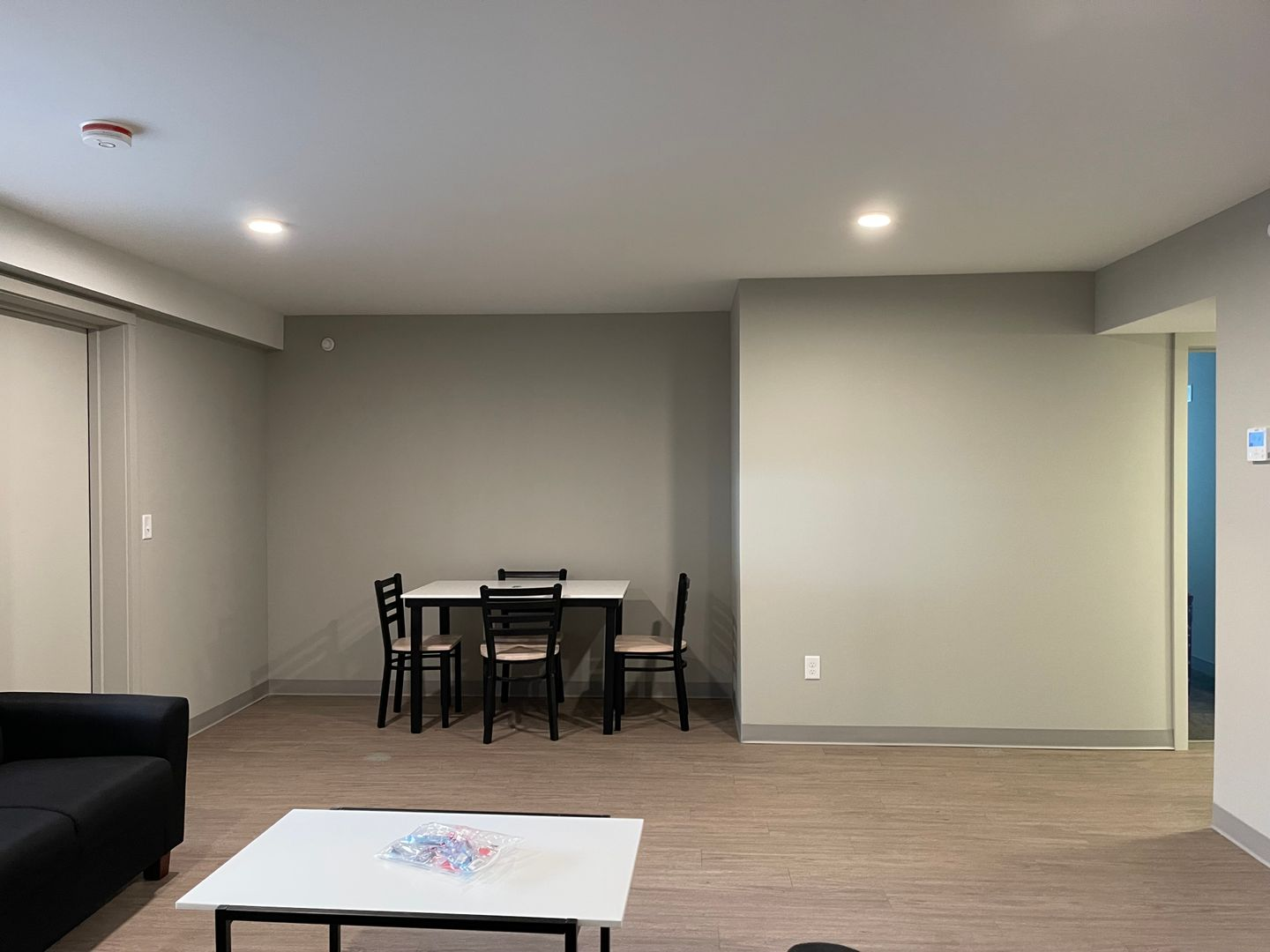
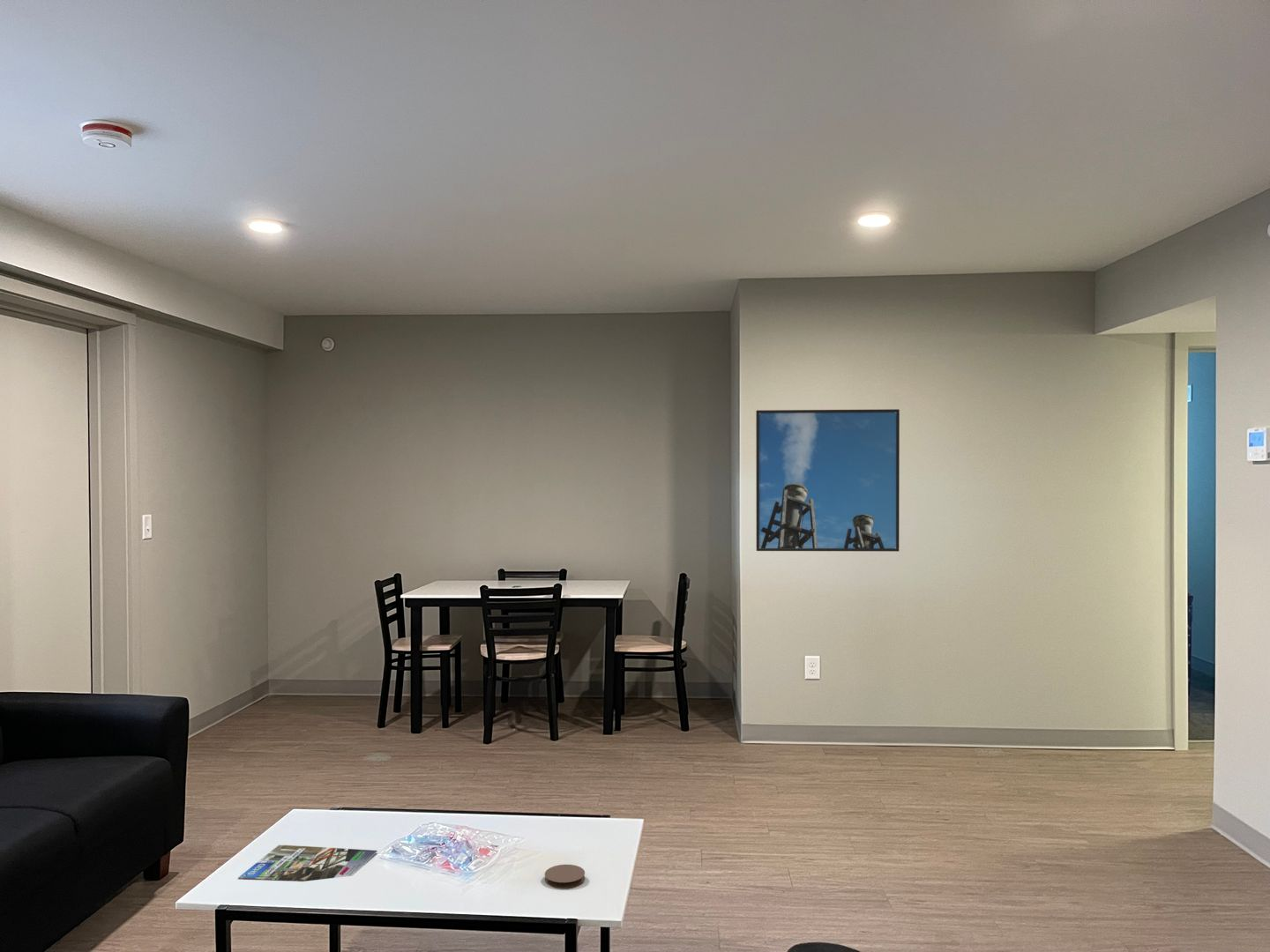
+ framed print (827, 480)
+ coaster (564, 875)
+ magazine (310, 864)
